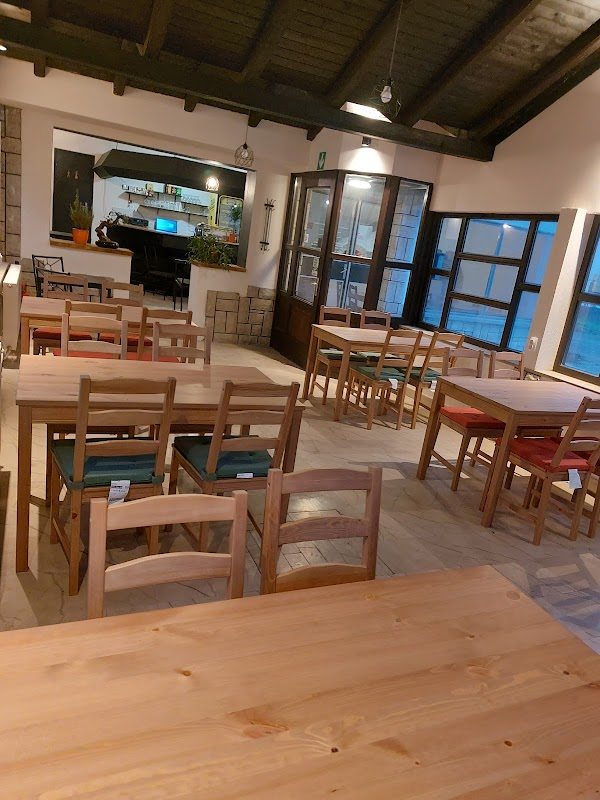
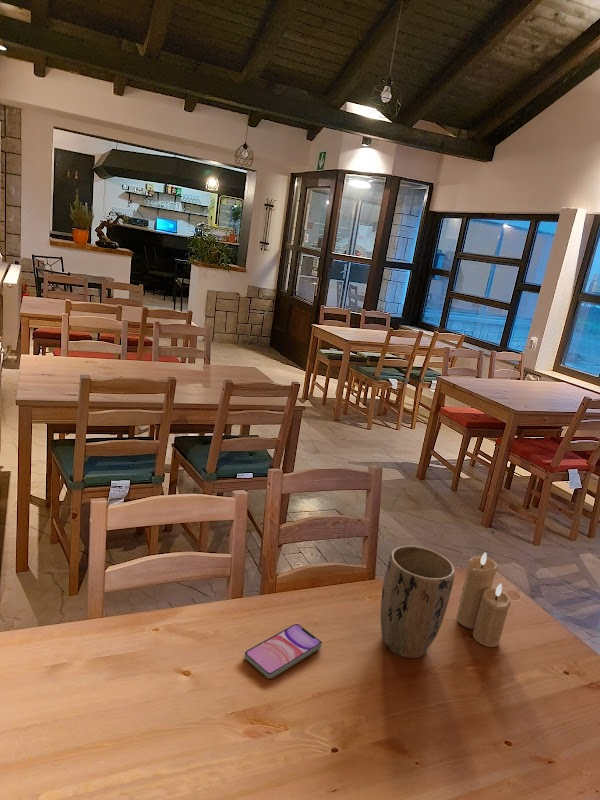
+ smartphone (284, 649)
+ plant pot (412, 603)
+ candle (486, 596)
